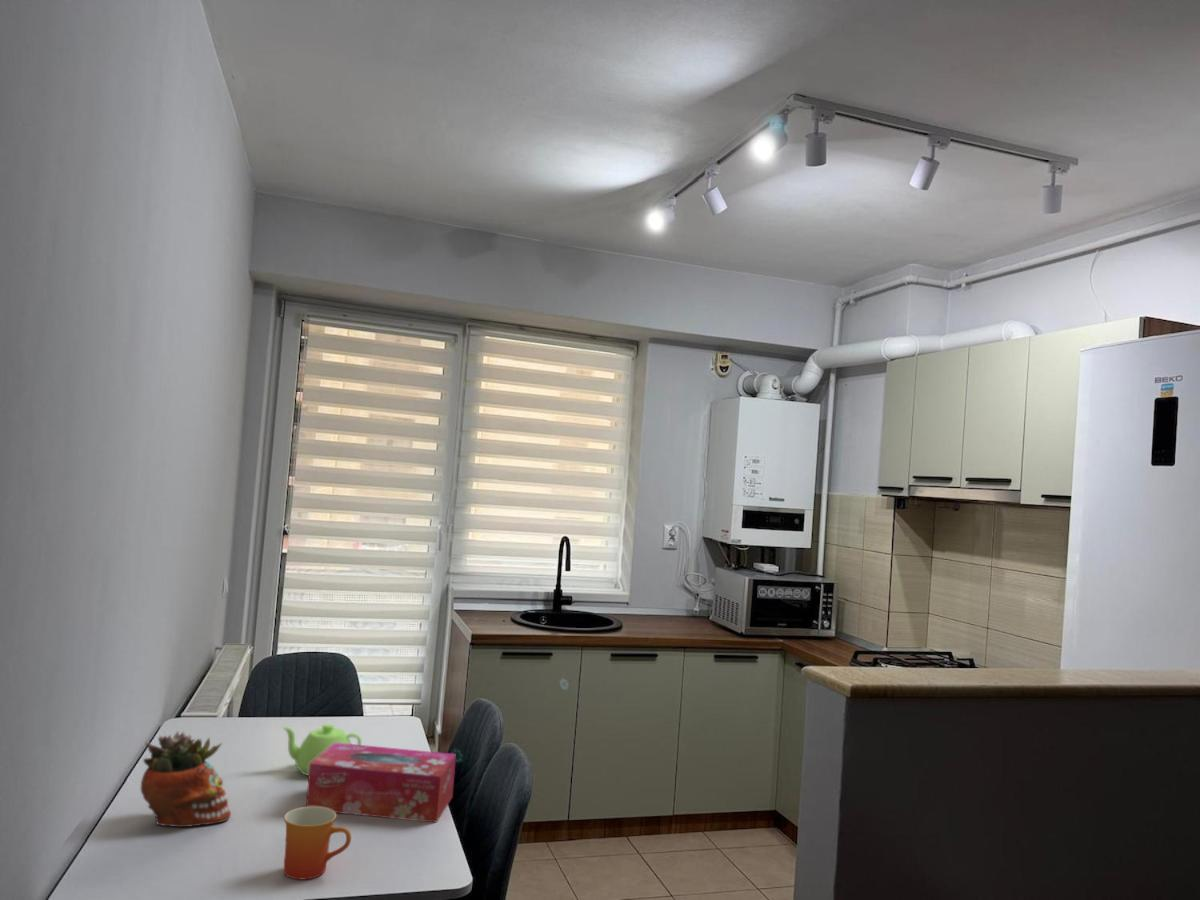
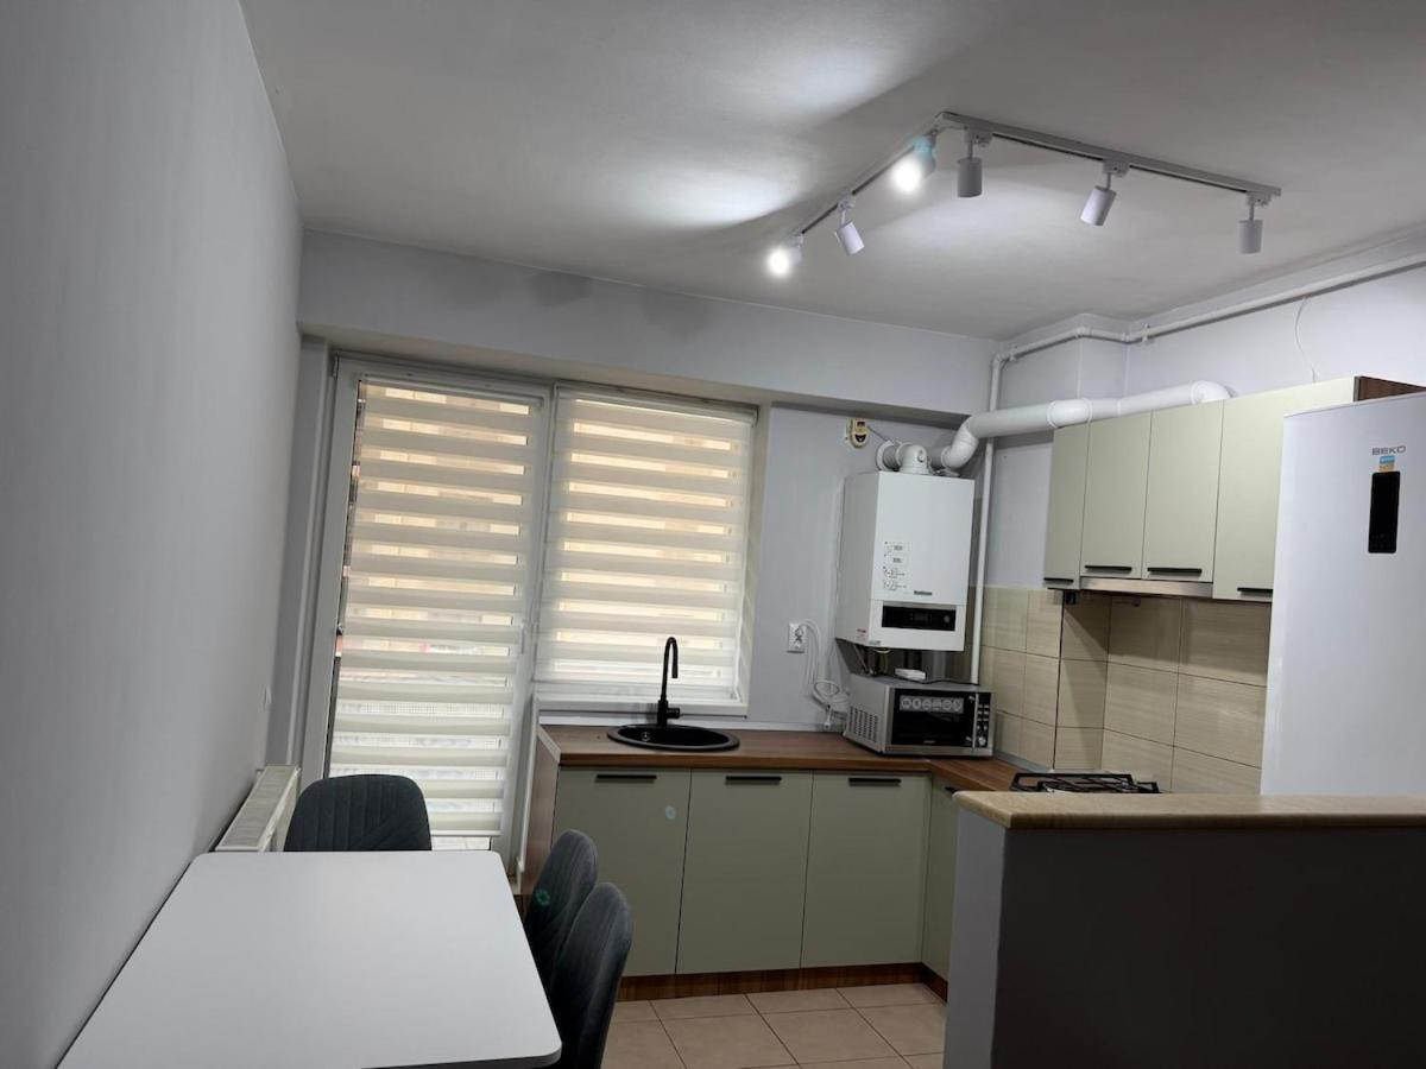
- mug (314, 842)
- teapot (322, 747)
- tissue box (383, 780)
- succulent planter (188, 775)
